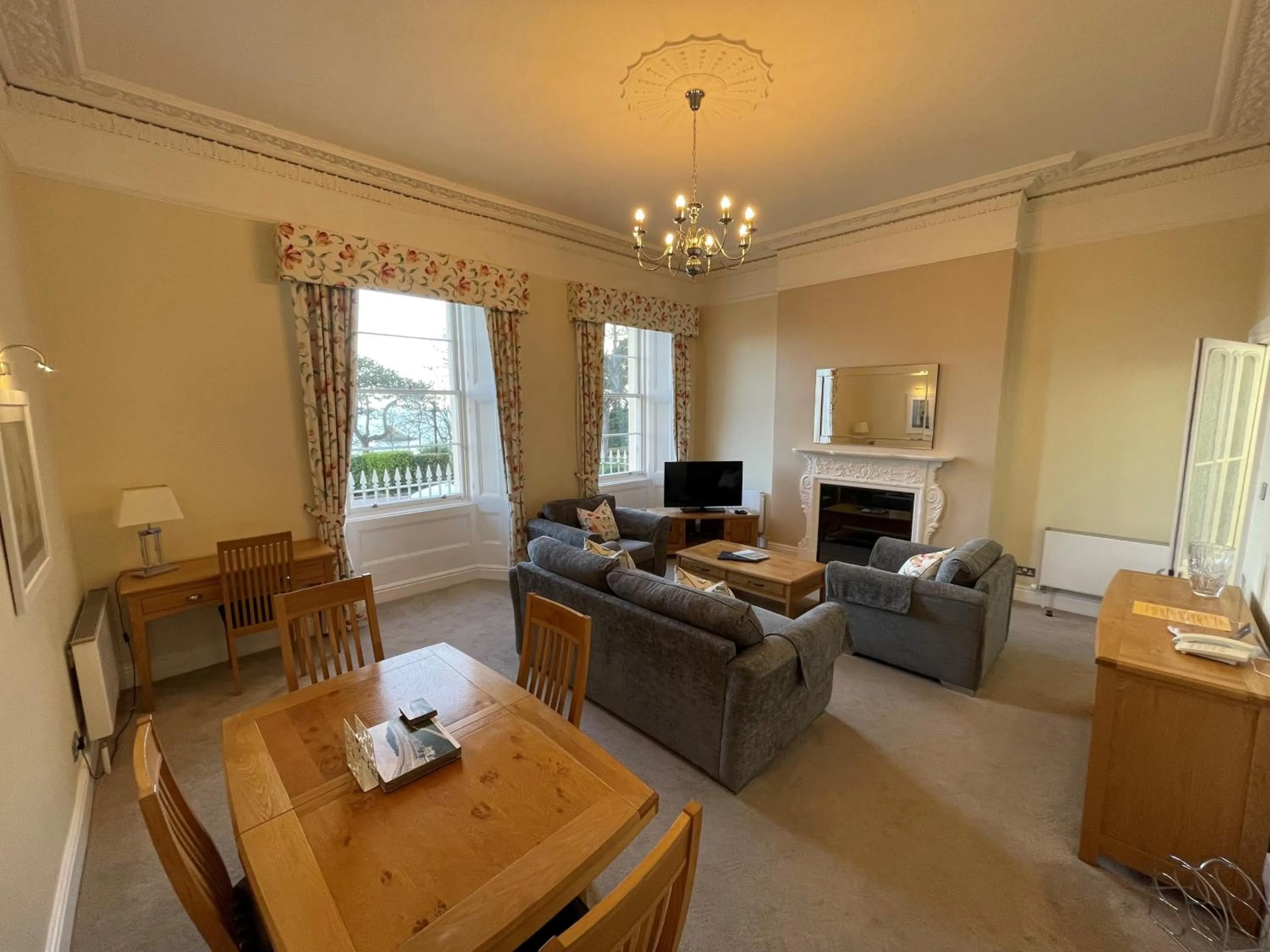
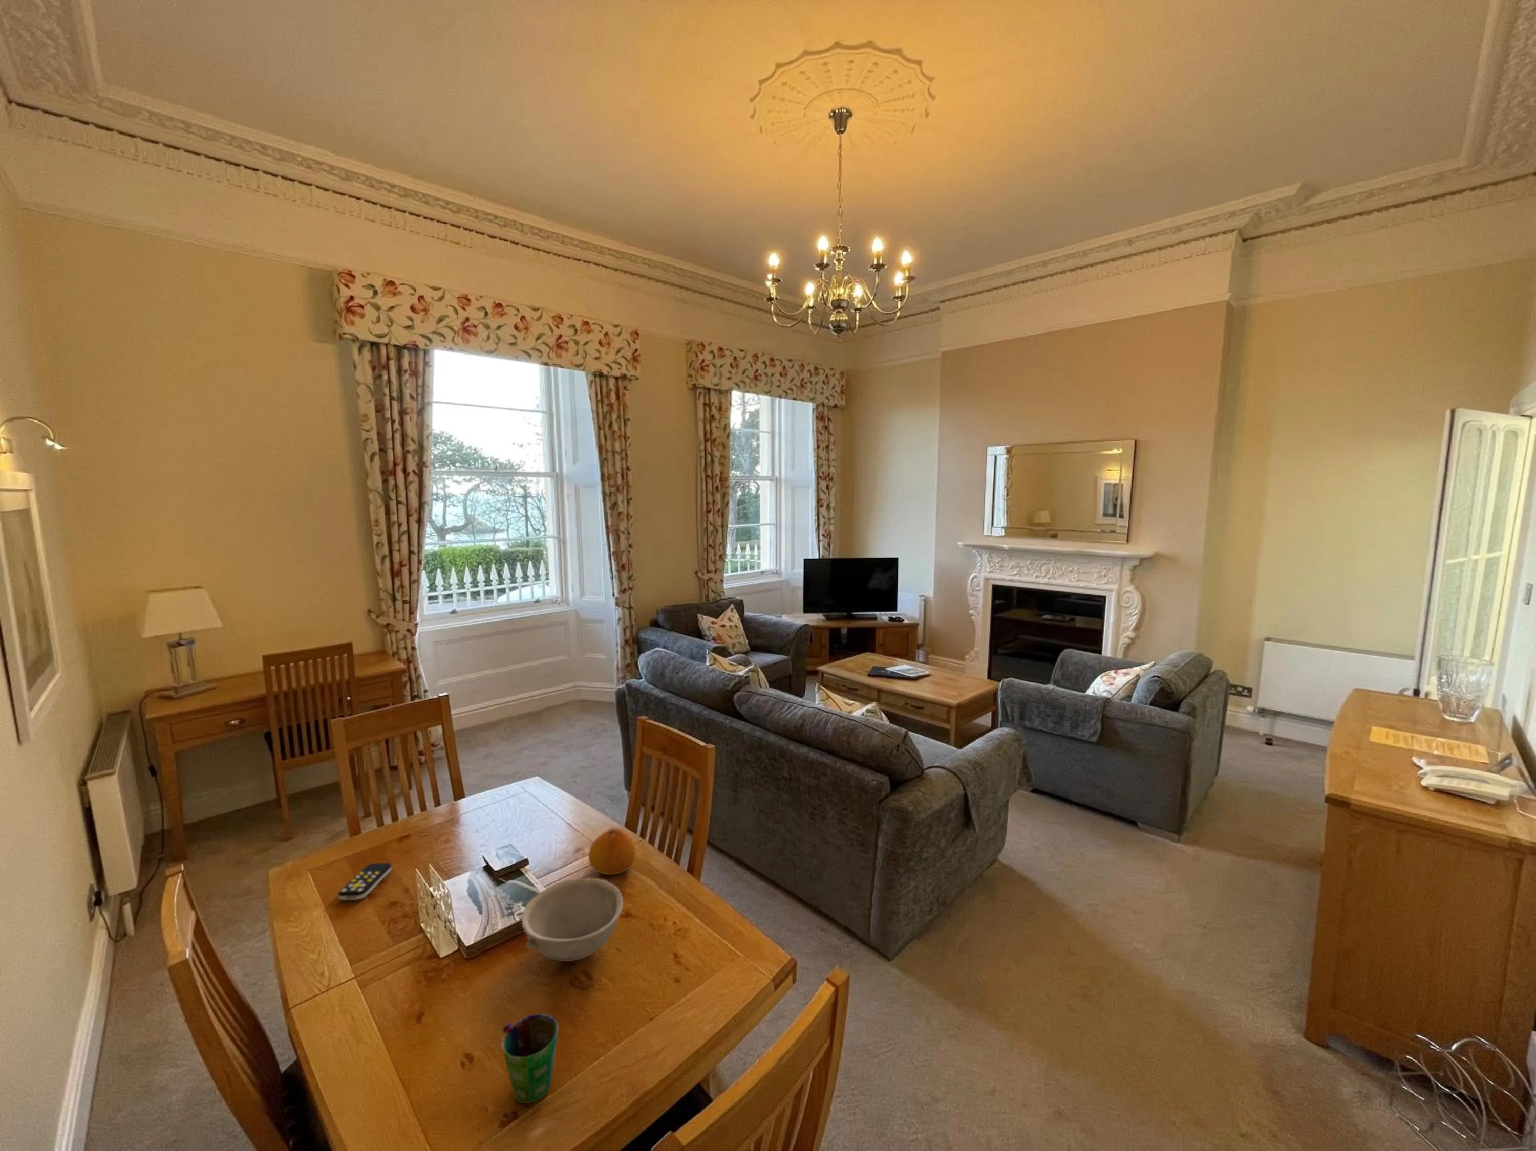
+ fruit (613, 849)
+ remote control (365, 880)
+ bowl (574, 929)
+ cup (526, 1058)
